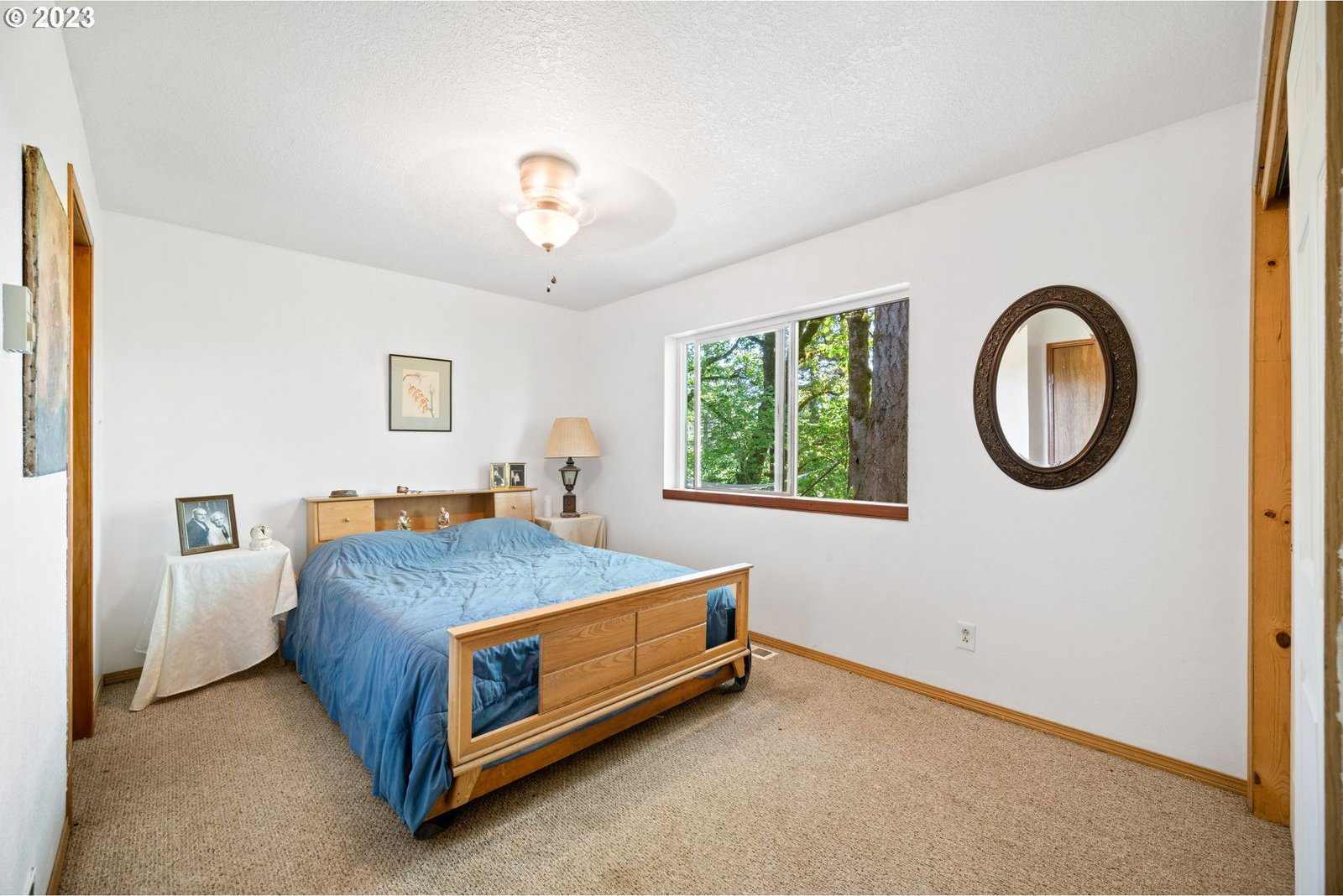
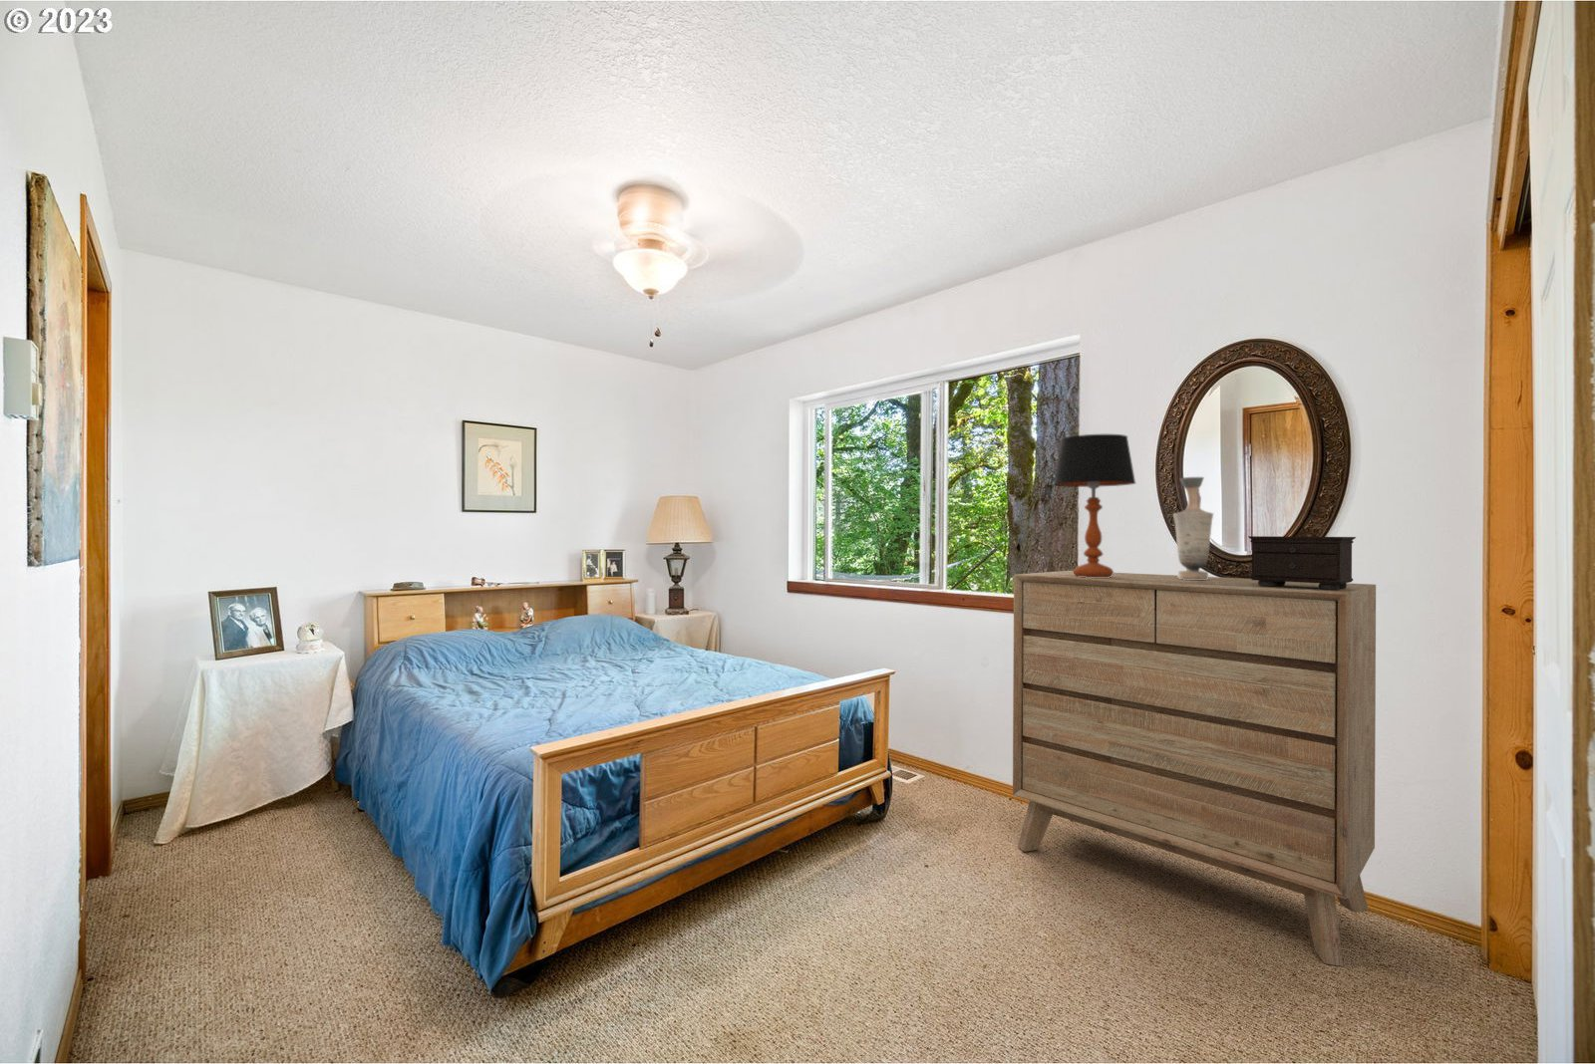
+ vase (1192, 527)
+ dresser (1177, 727)
+ nightstand (1300, 560)
+ table lamp (1093, 506)
